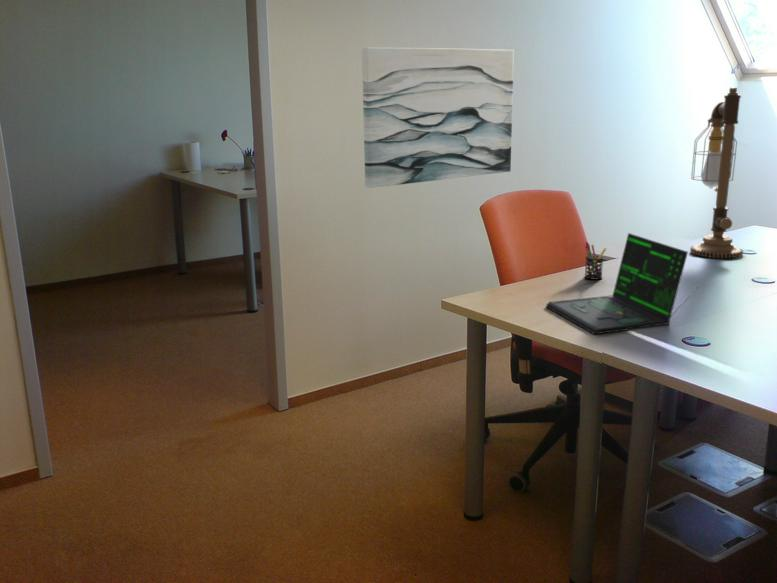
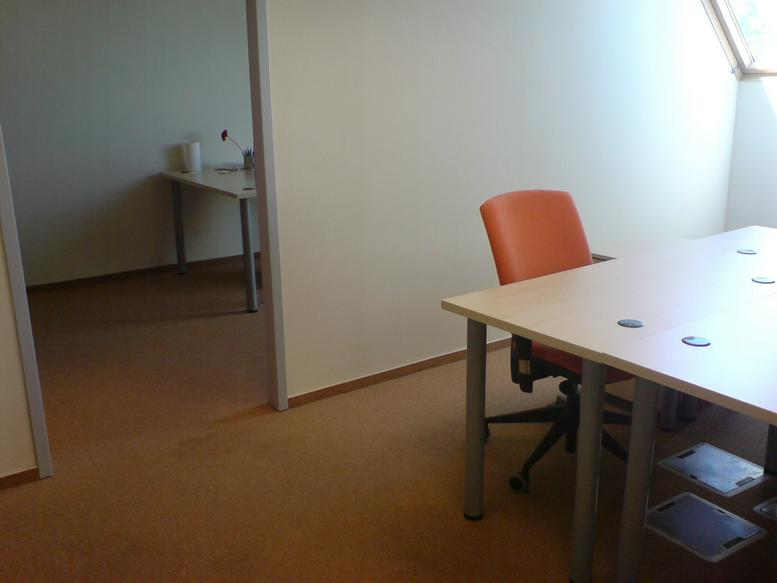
- pen holder (592, 260)
- laptop (620, 283)
- wall art (443, 115)
- desk lamp (718, 171)
